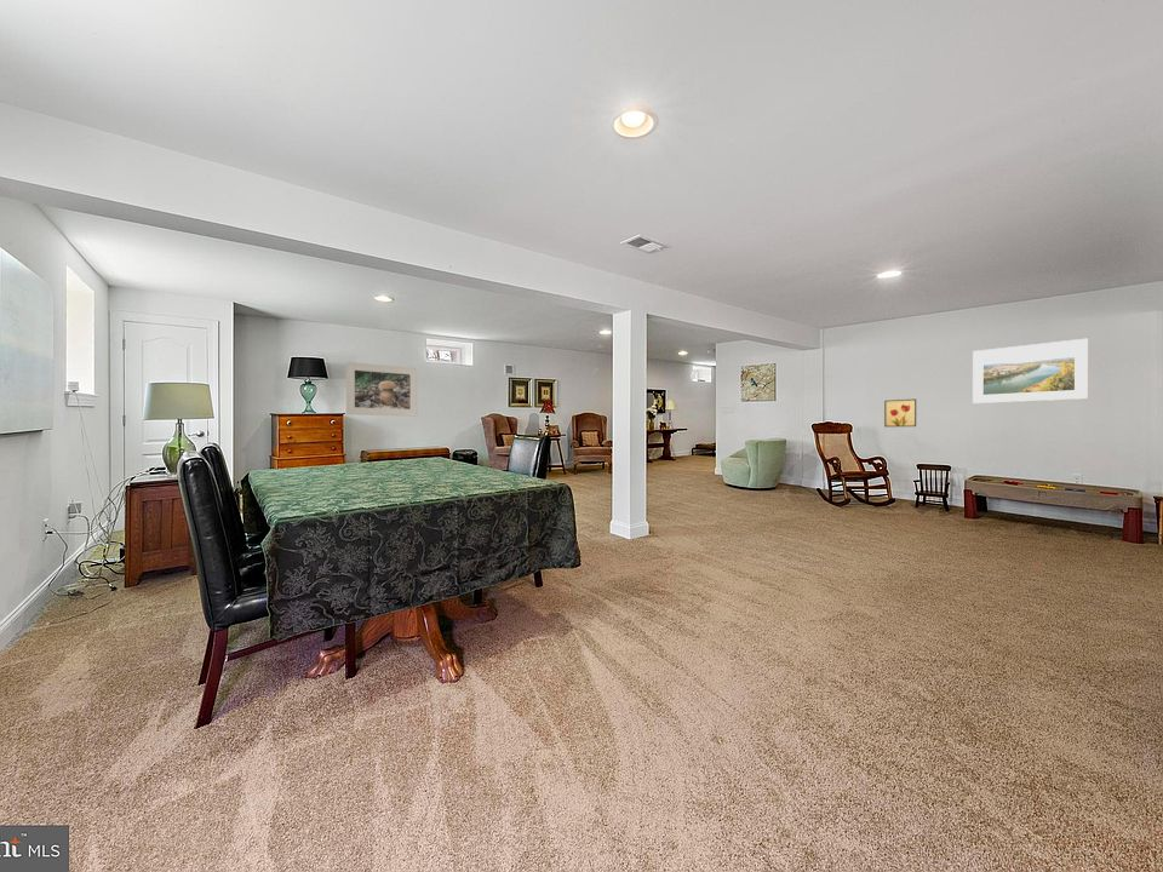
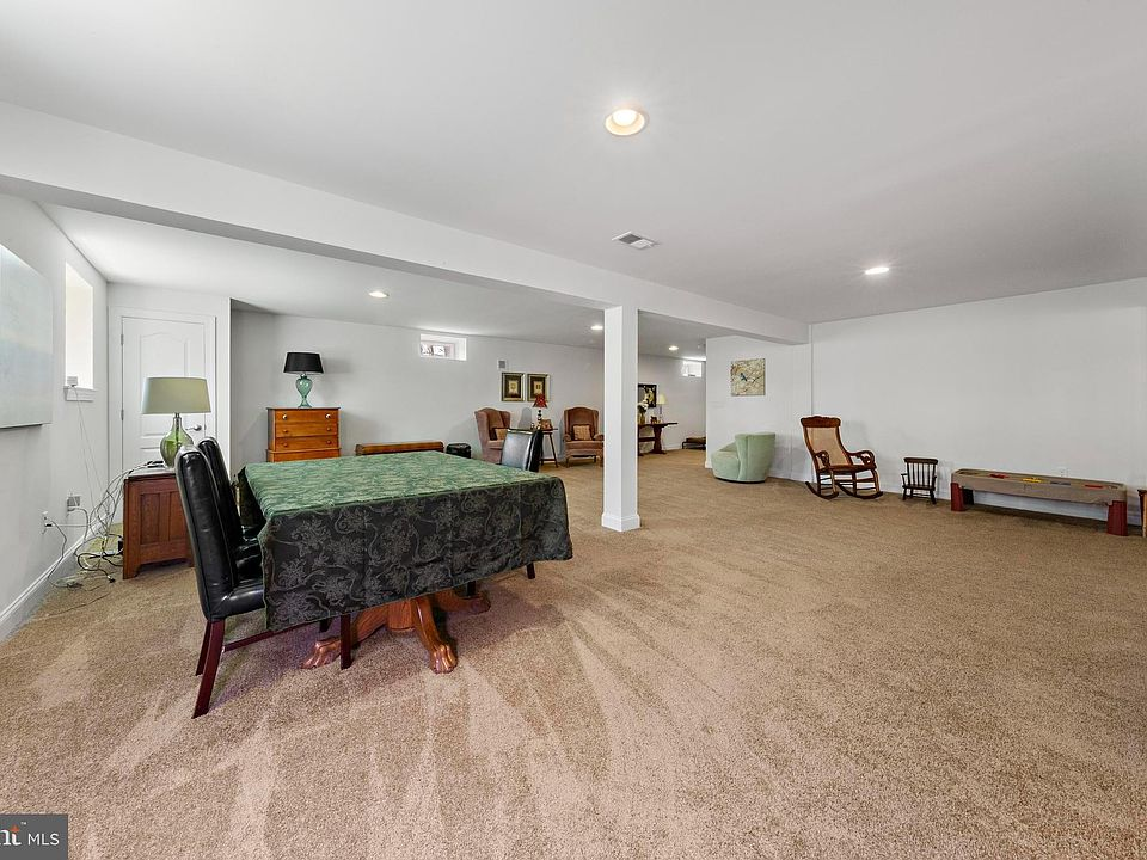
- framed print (383, 390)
- wall art (900, 413)
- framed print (1026, 373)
